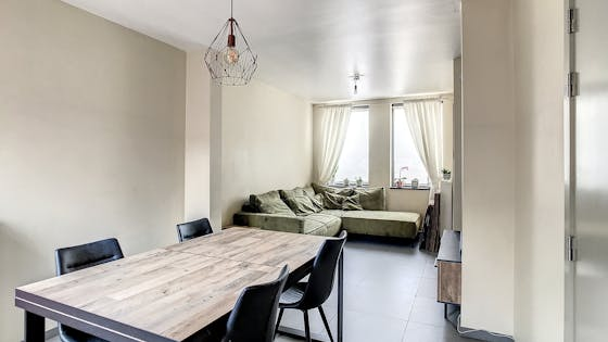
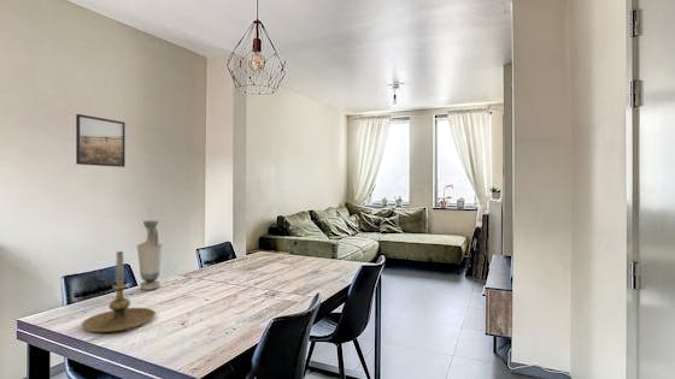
+ candle holder (119, 286)
+ vase (149, 254)
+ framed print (101, 142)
